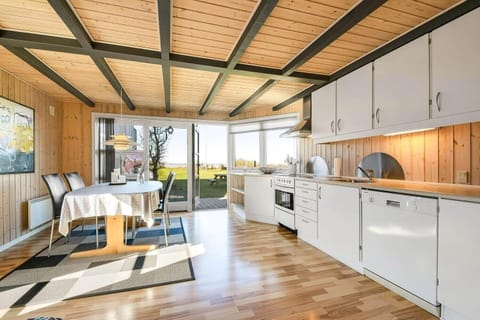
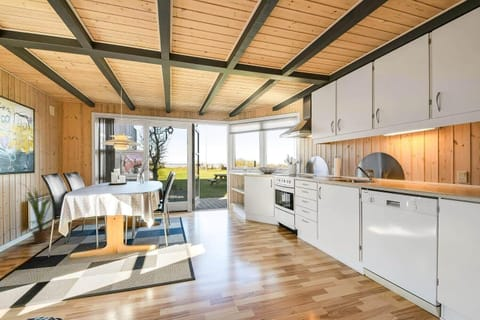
+ house plant (36, 212)
